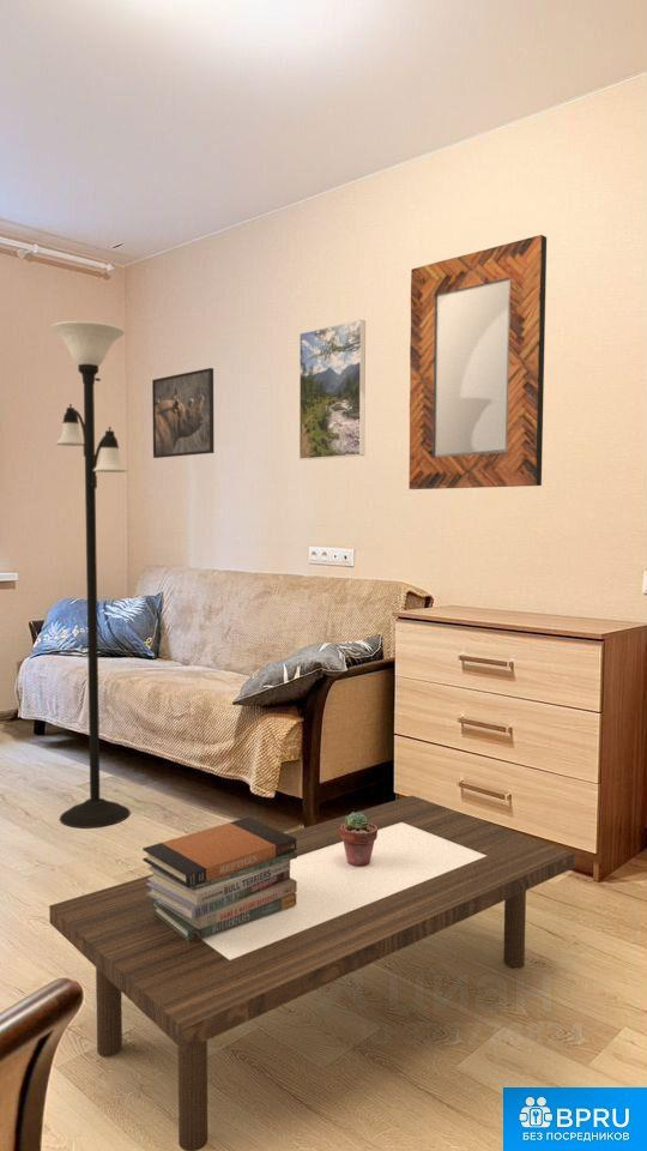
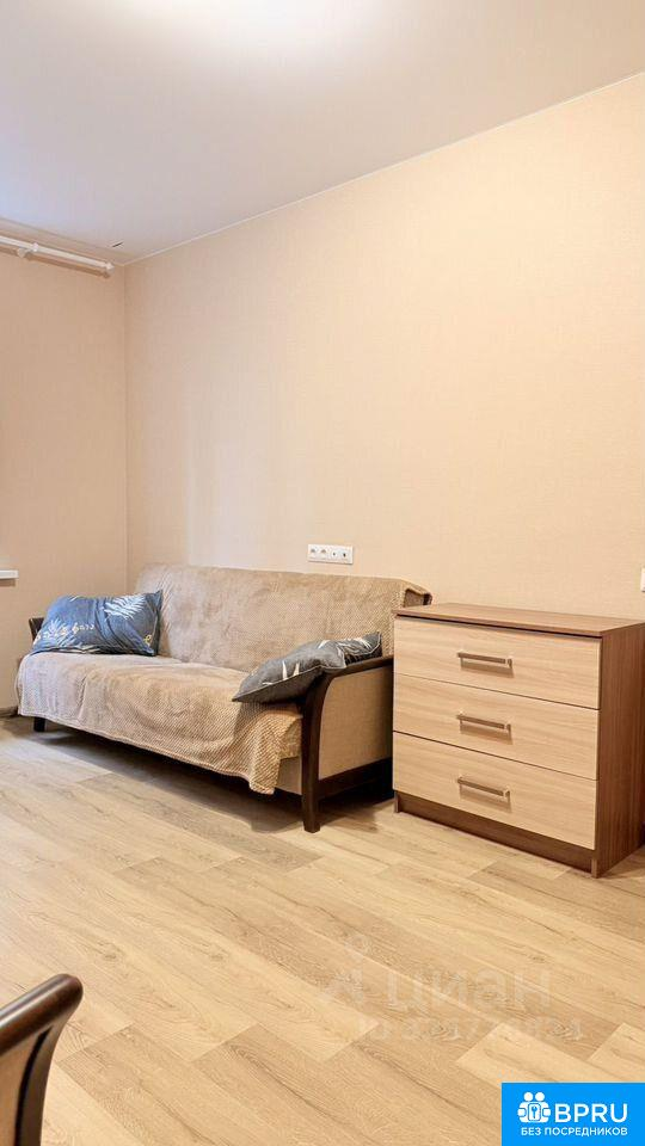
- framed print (181, 415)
- home mirror (472, 372)
- coffee table (331, 940)
- book stack (222, 875)
- potted succulent (358, 834)
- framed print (331, 392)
- floor lamp (91, 577)
